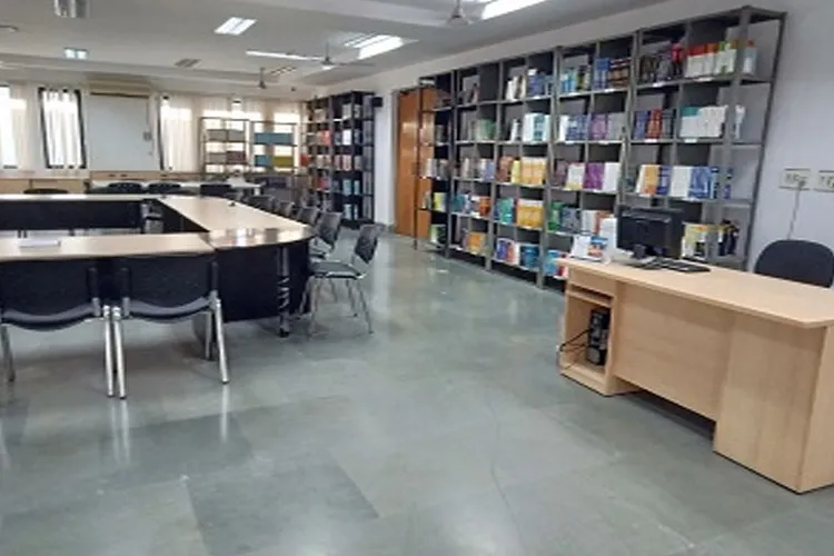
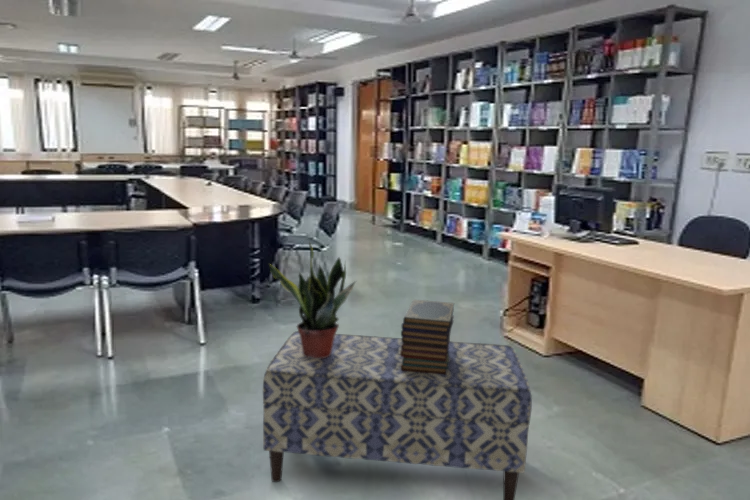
+ potted plant (312, 301)
+ book stack (428, 335)
+ bench (395, 411)
